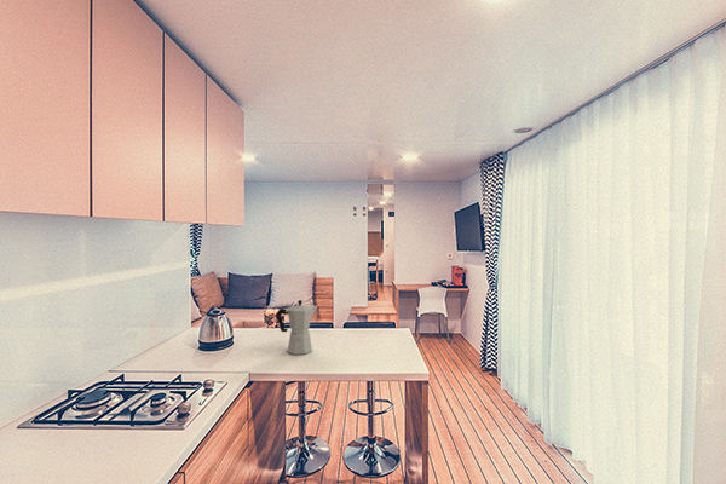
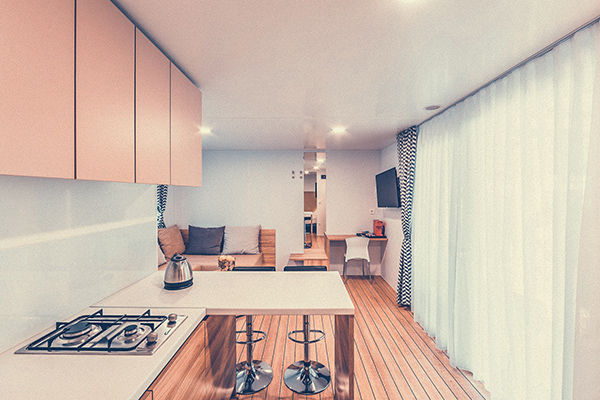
- moka pot (296, 325)
